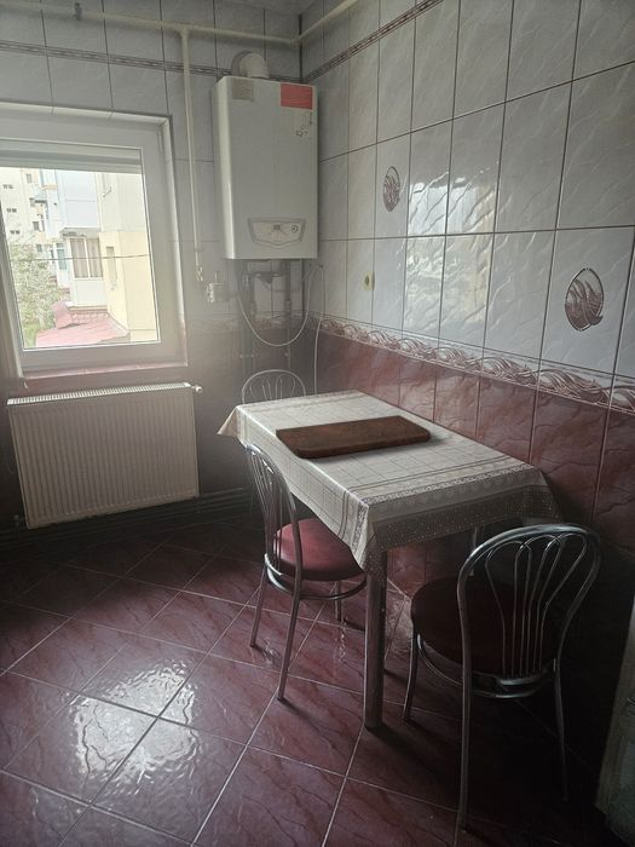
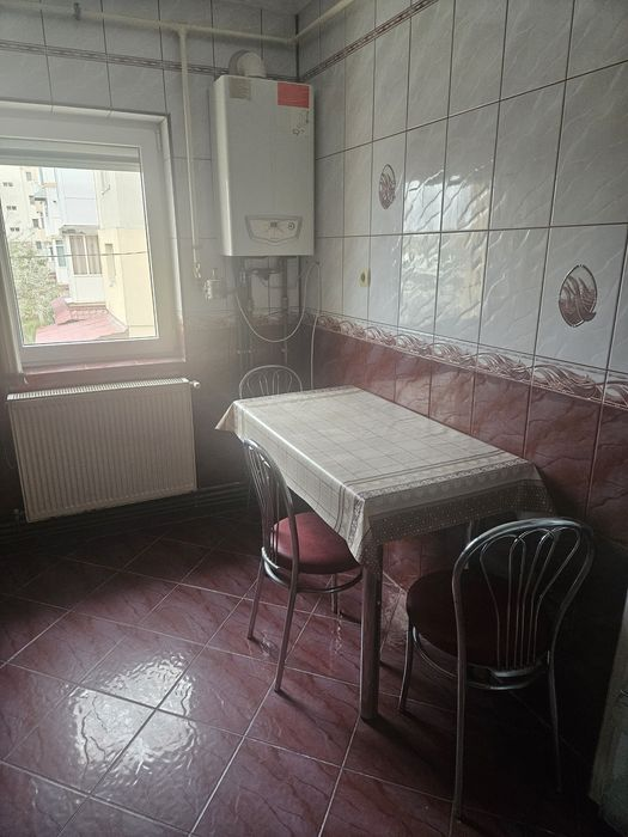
- cutting board (354, 434)
